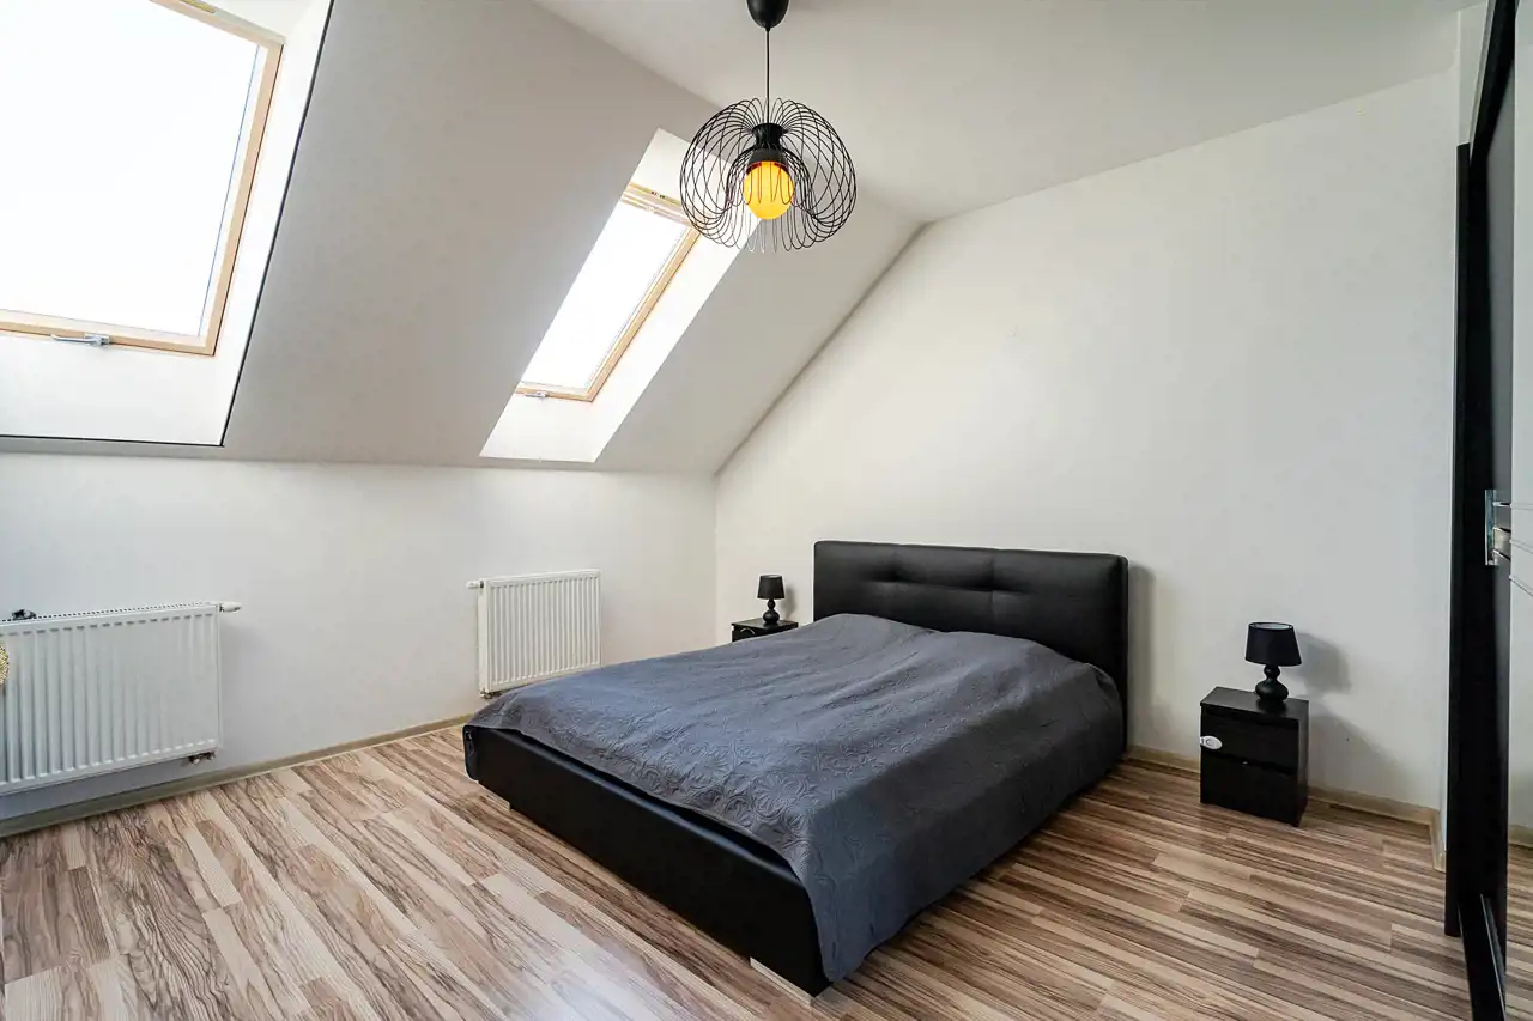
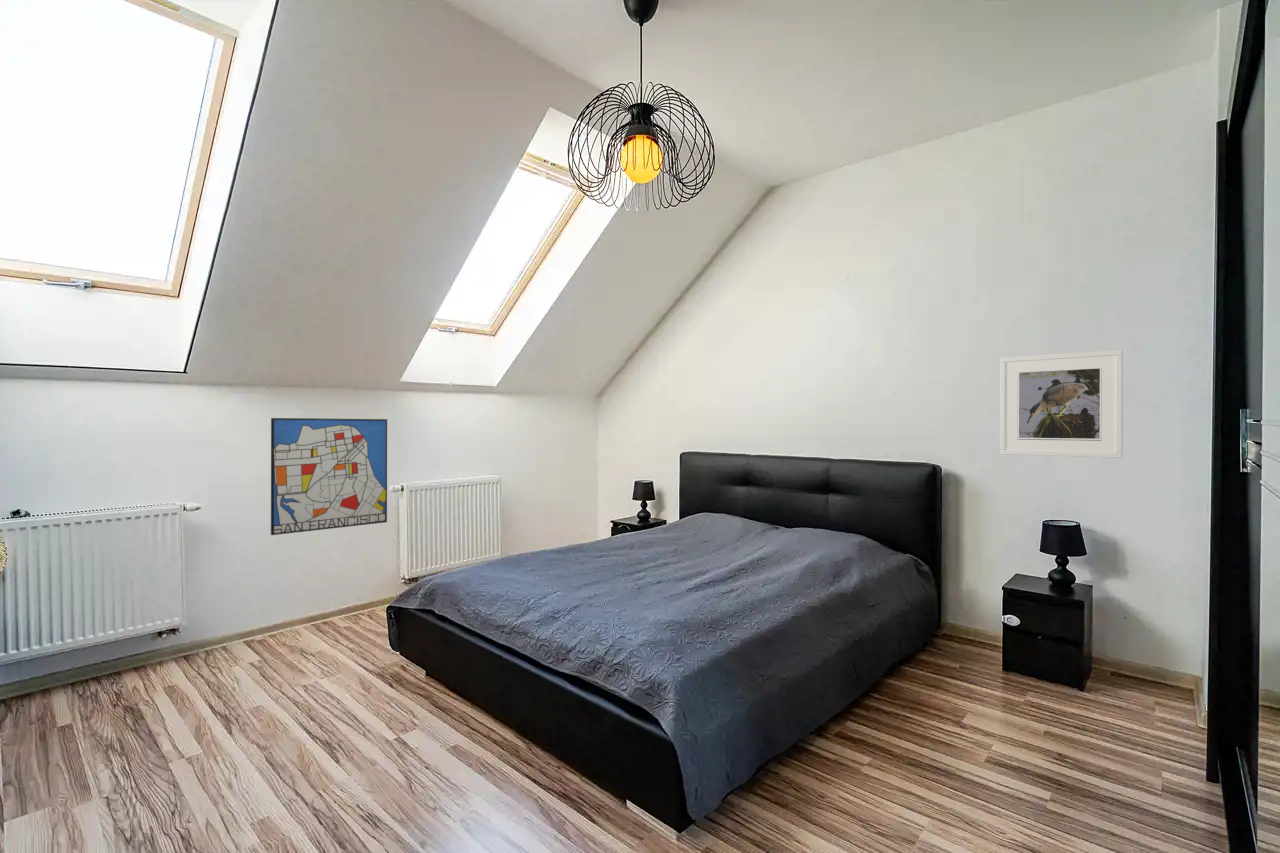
+ wall art (332, 473)
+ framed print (1058, 405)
